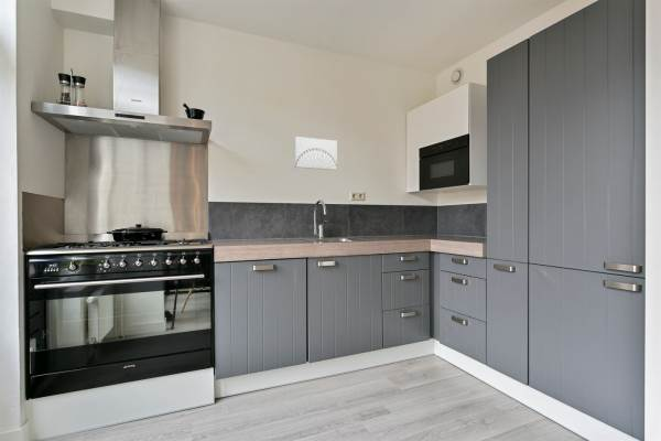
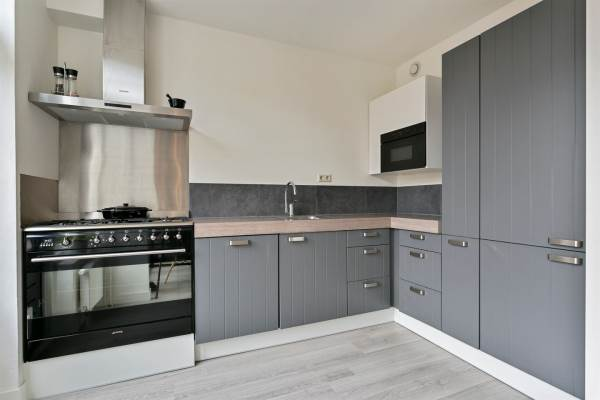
- wall art (315, 153)
